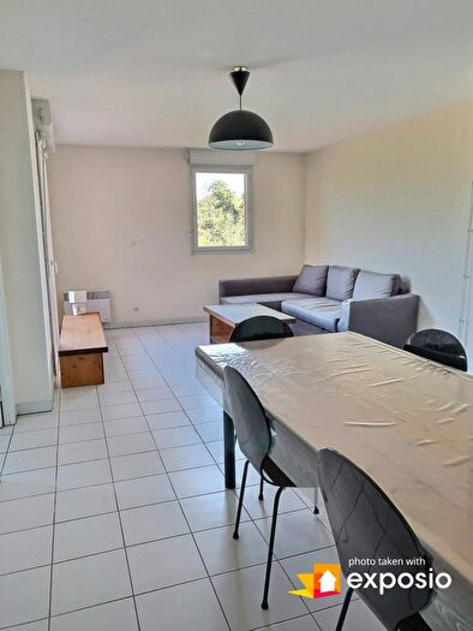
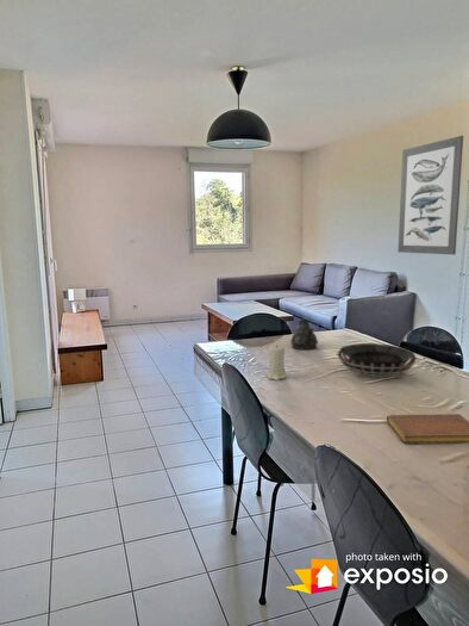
+ wall art (427, 199)
+ teapot (305, 335)
+ candle (276, 360)
+ decorative bowl (374, 362)
+ notebook (432, 427)
